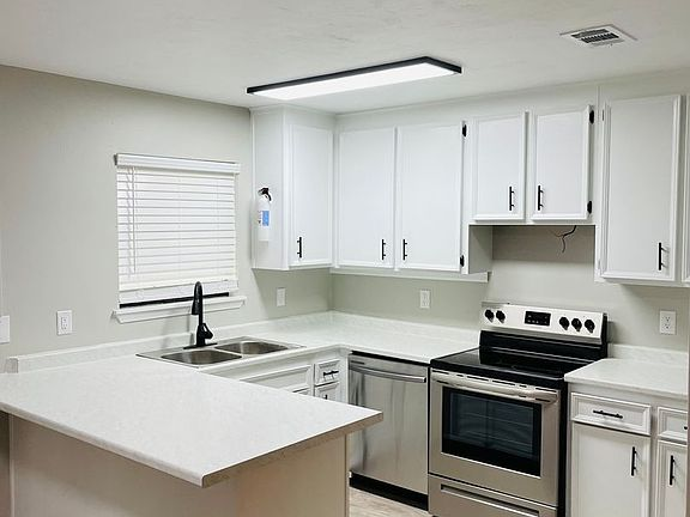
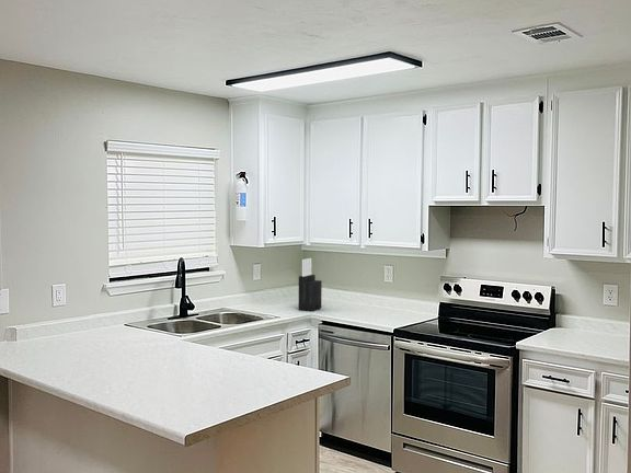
+ knife block (311, 284)
